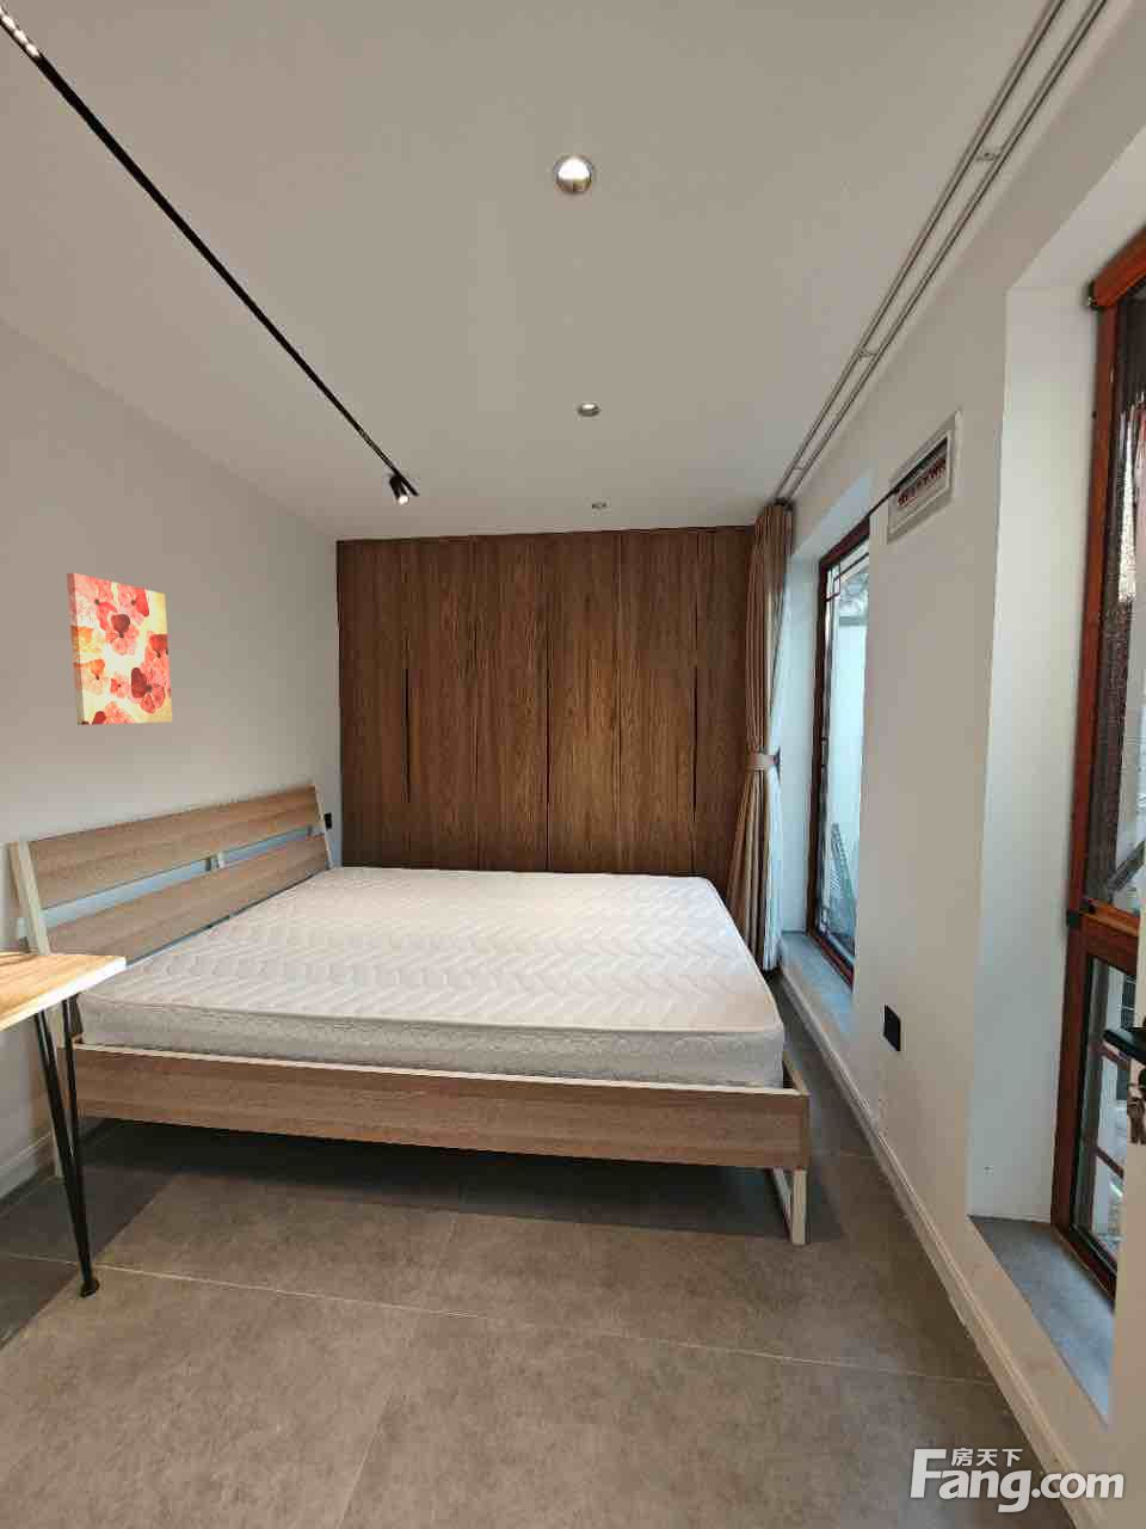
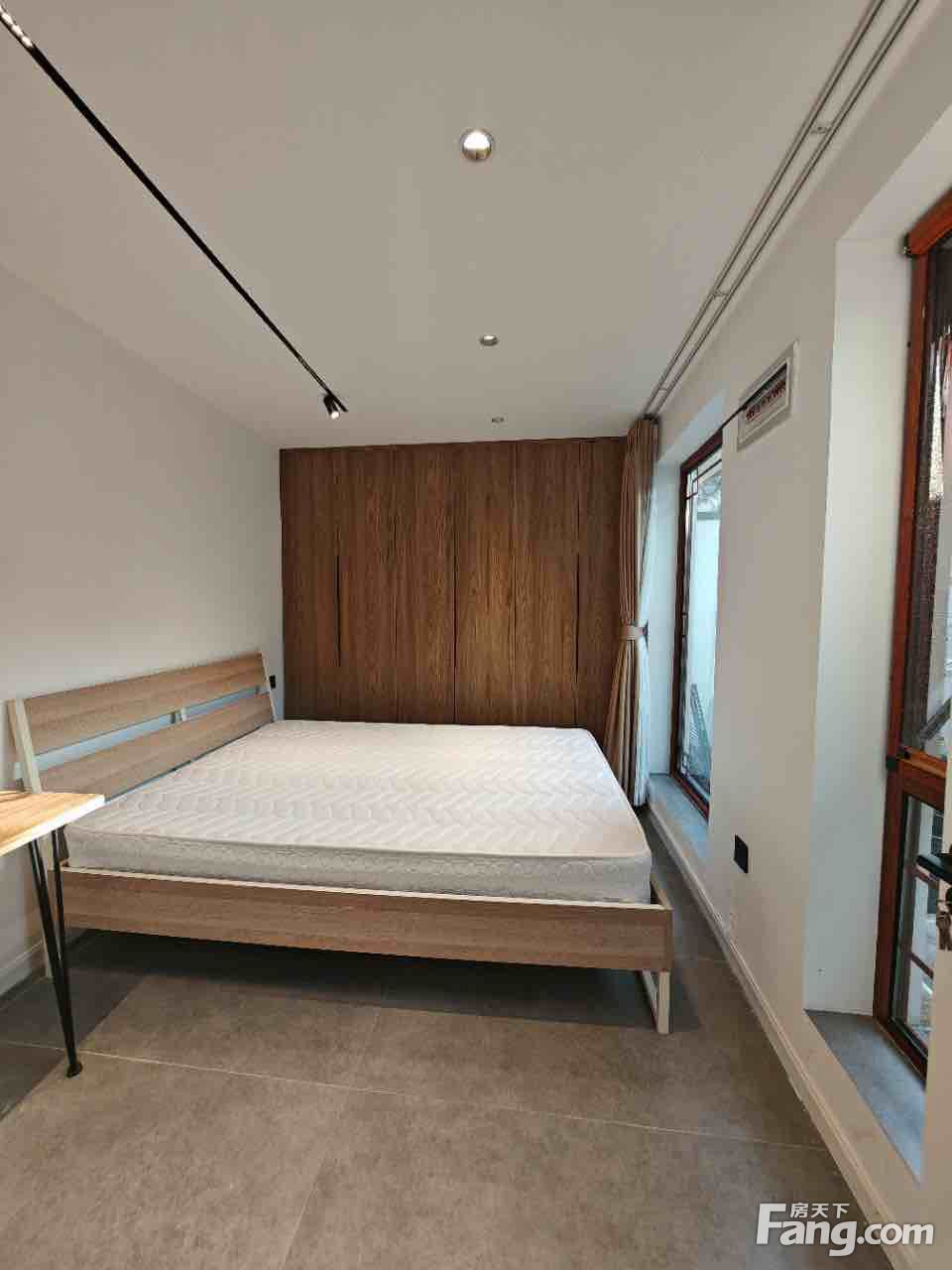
- wall art (124, 654)
